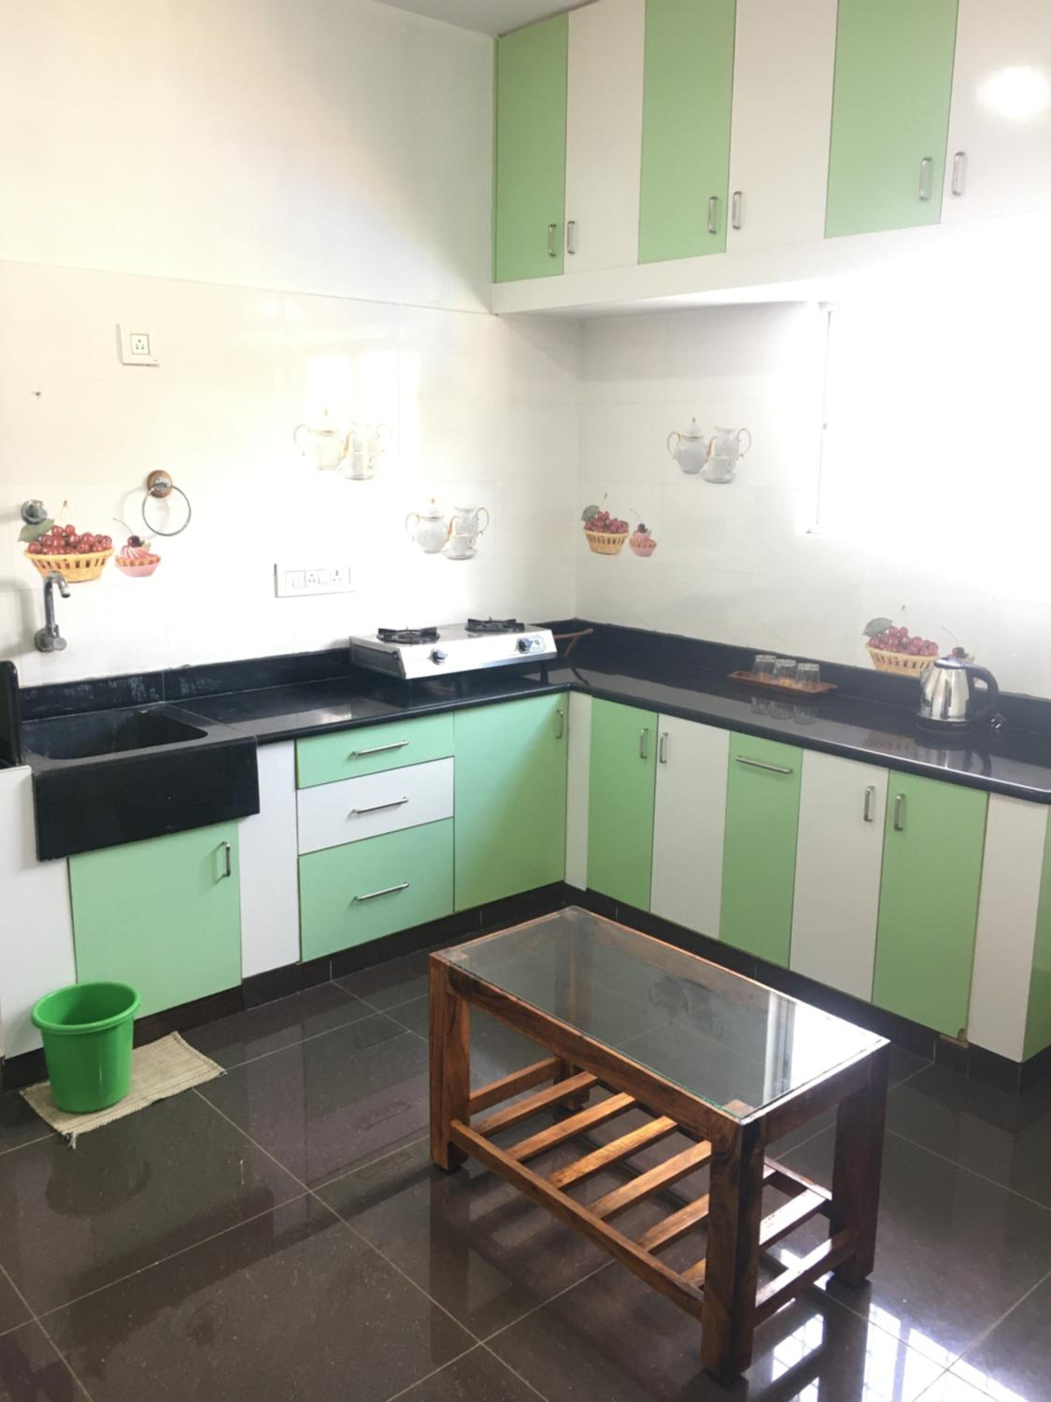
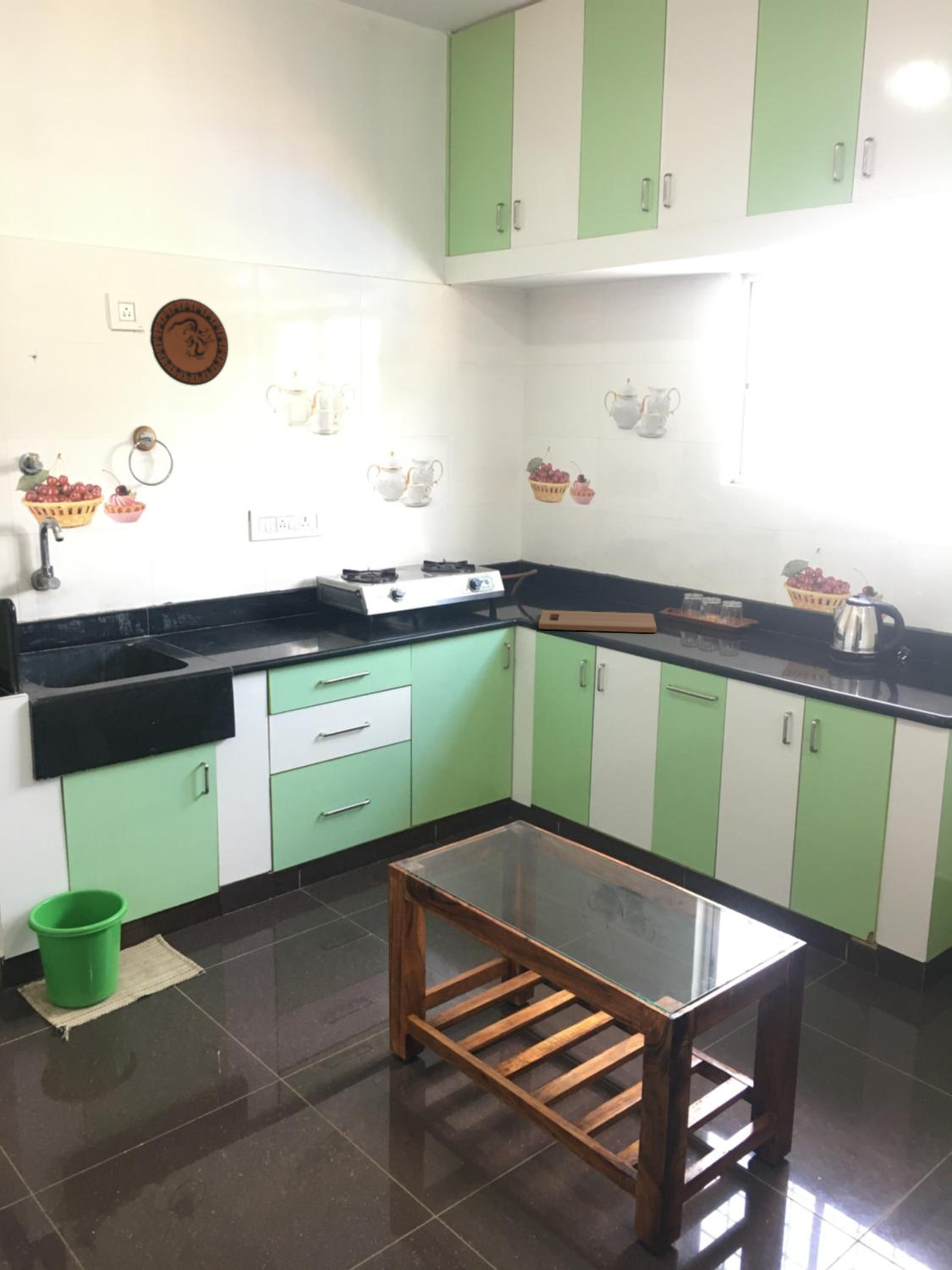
+ decorative plate (189, 342)
+ cutting board (597, 621)
